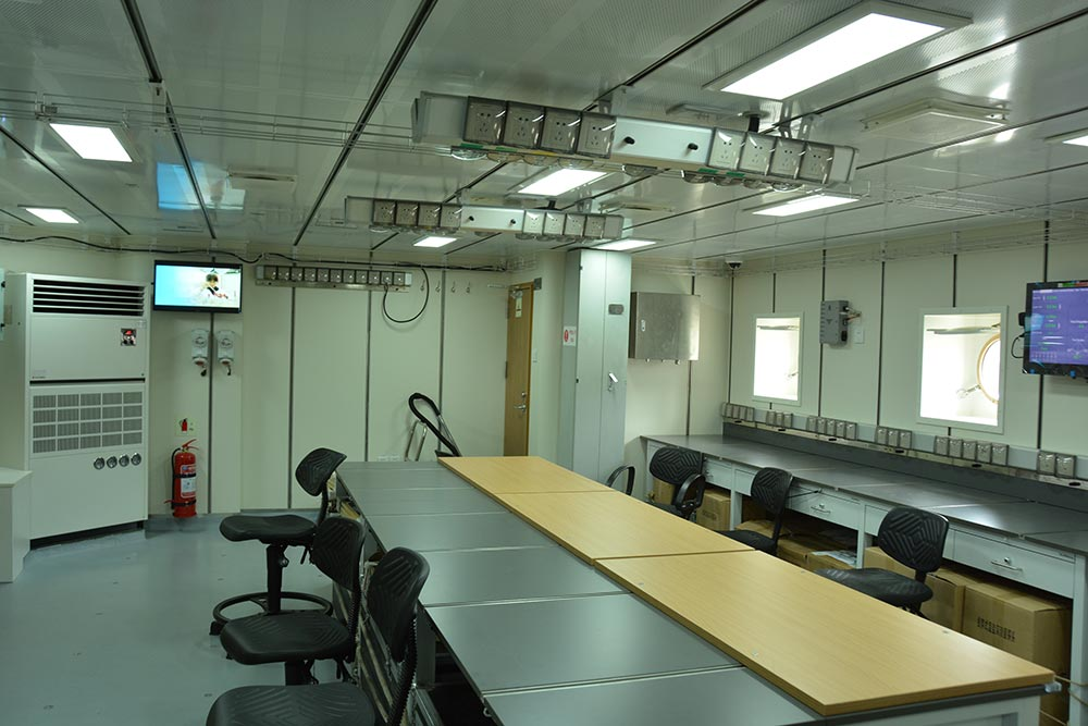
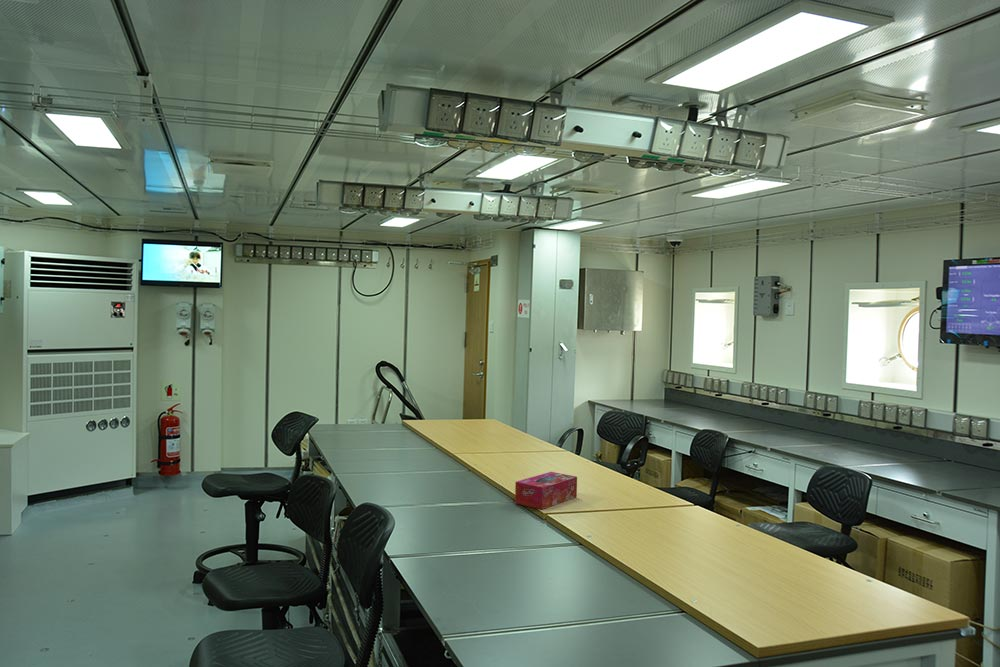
+ tissue box (546, 489)
